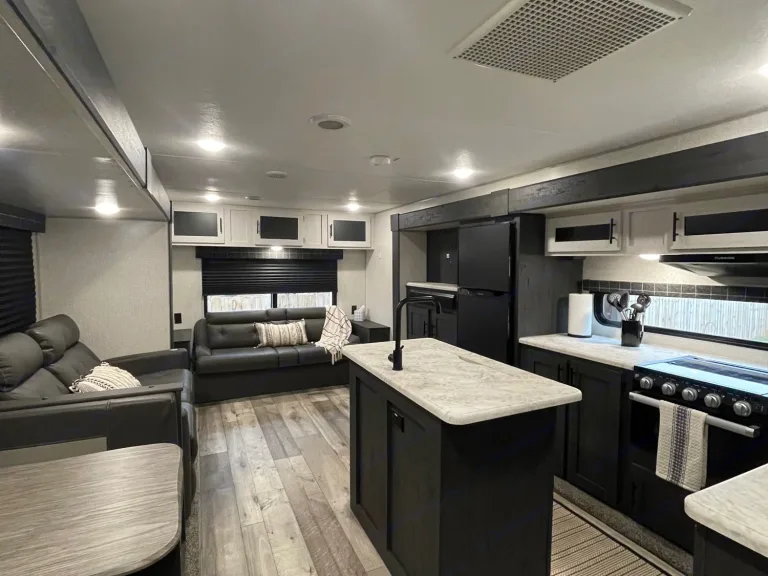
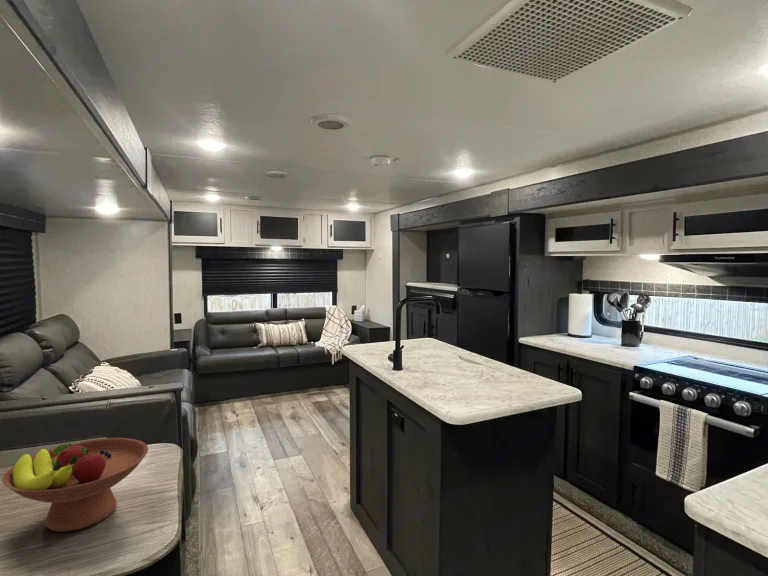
+ fruit bowl (81, 477)
